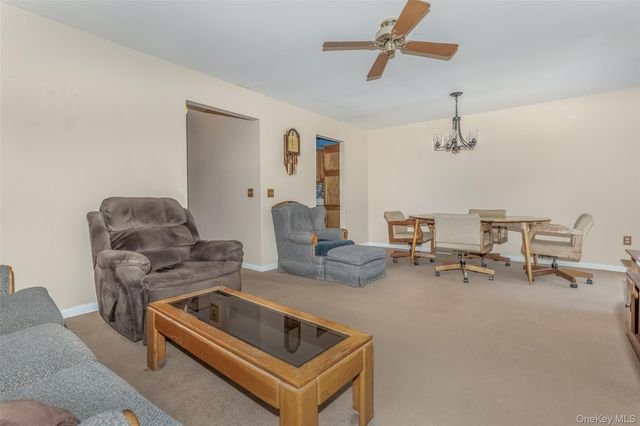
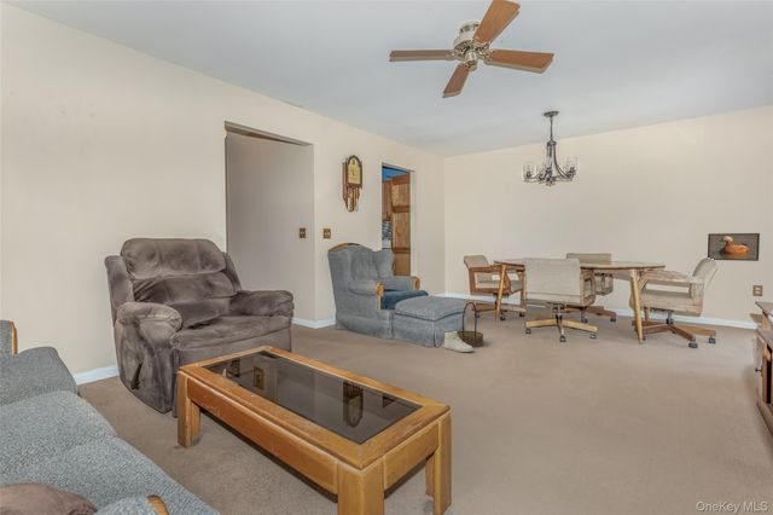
+ sneaker (458, 340)
+ basket (475, 322)
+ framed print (732, 247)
